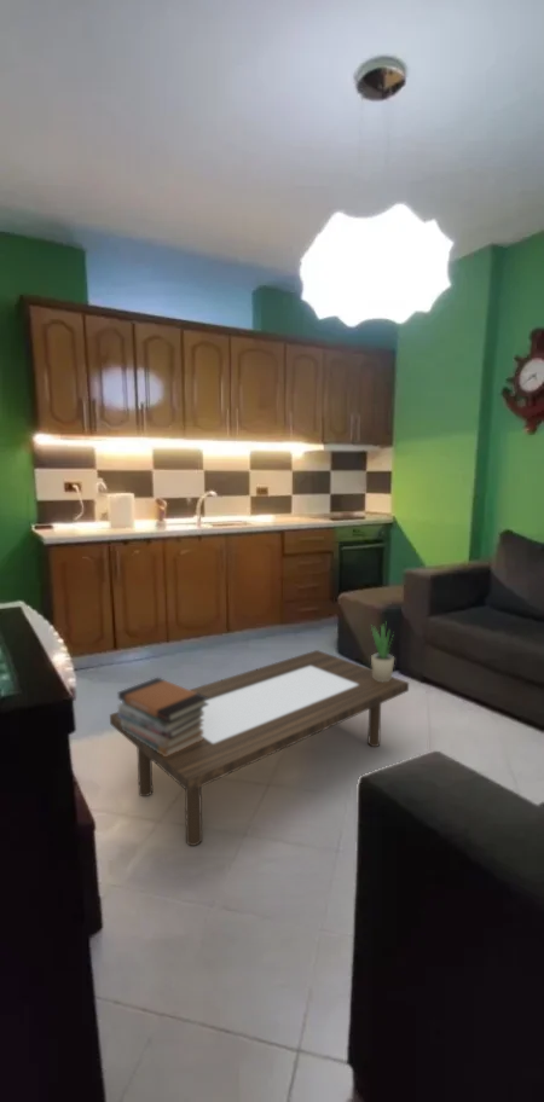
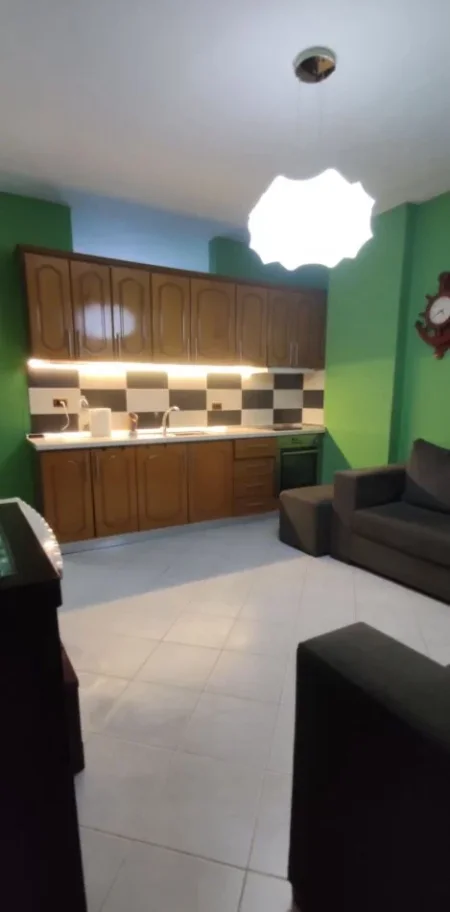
- coffee table (270, 731)
- potted plant (381, 646)
- book stack (161, 713)
